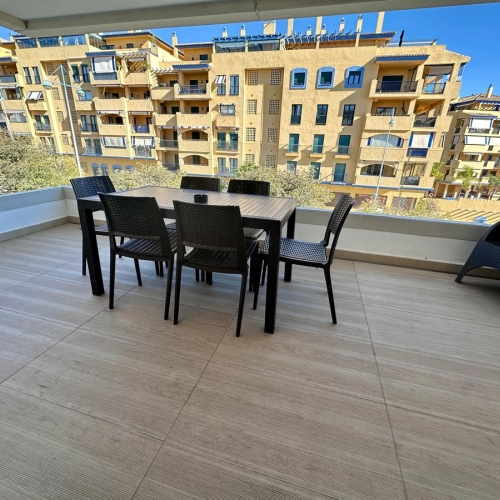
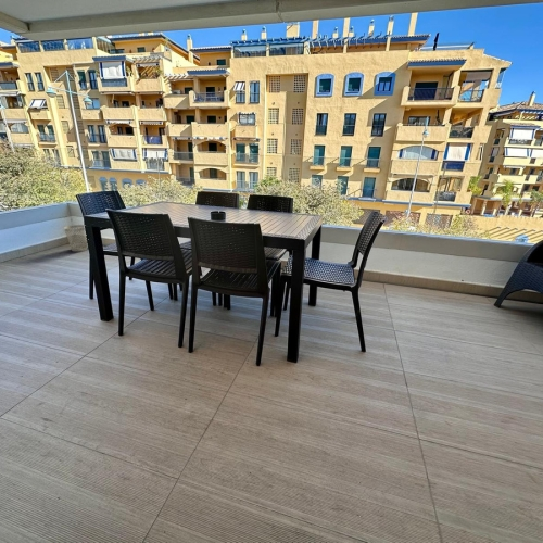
+ wastebasket (78, 238)
